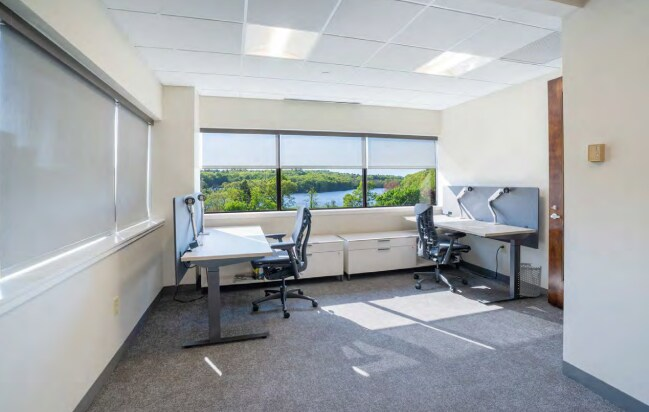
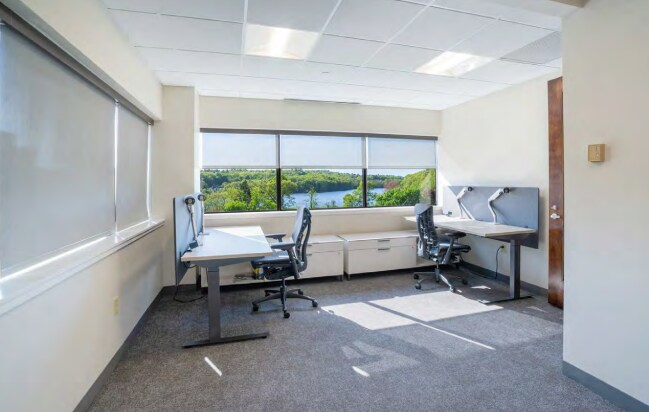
- waste bin (526, 279)
